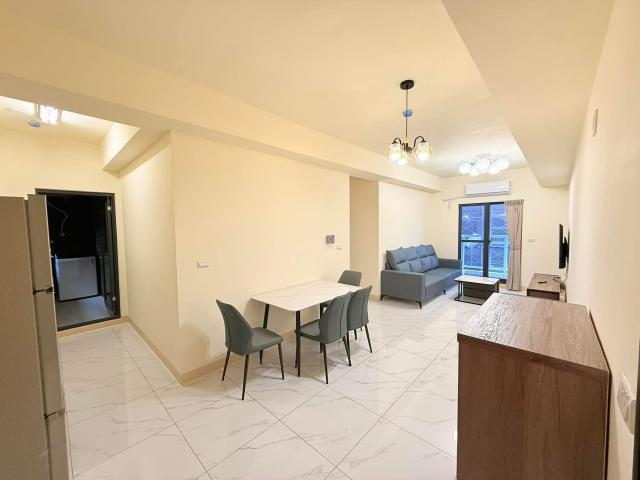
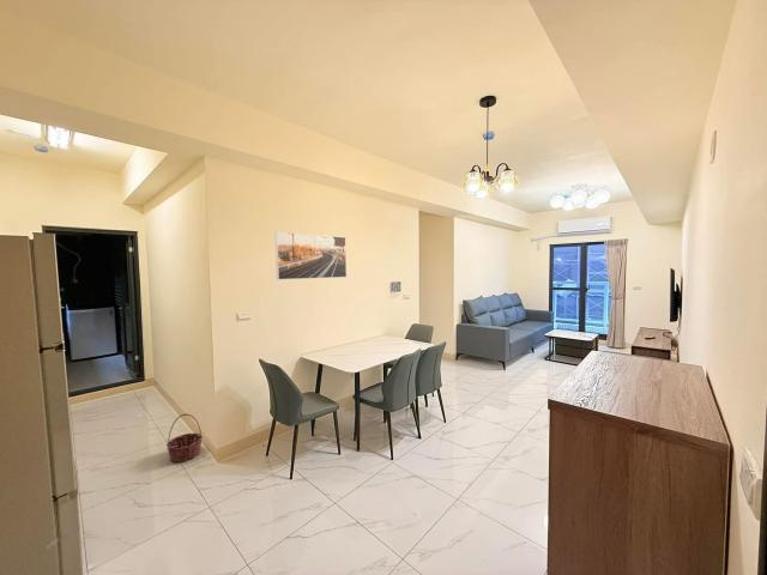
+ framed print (314, 256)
+ basket (183, 435)
